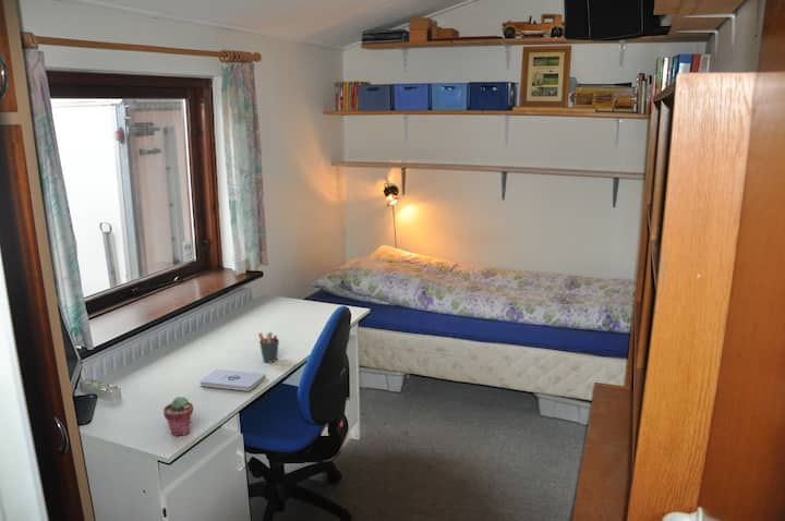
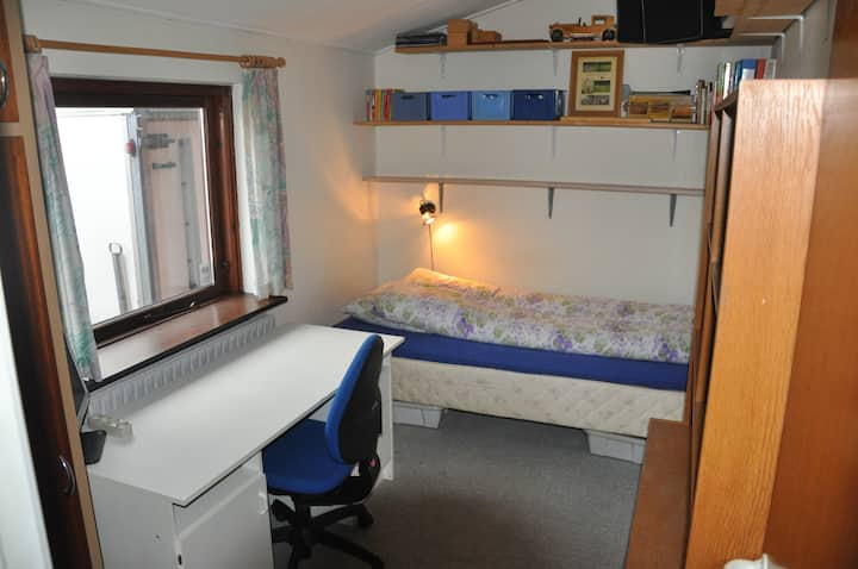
- potted succulent (179, 414)
- pen holder (268, 344)
- notepad (232, 379)
